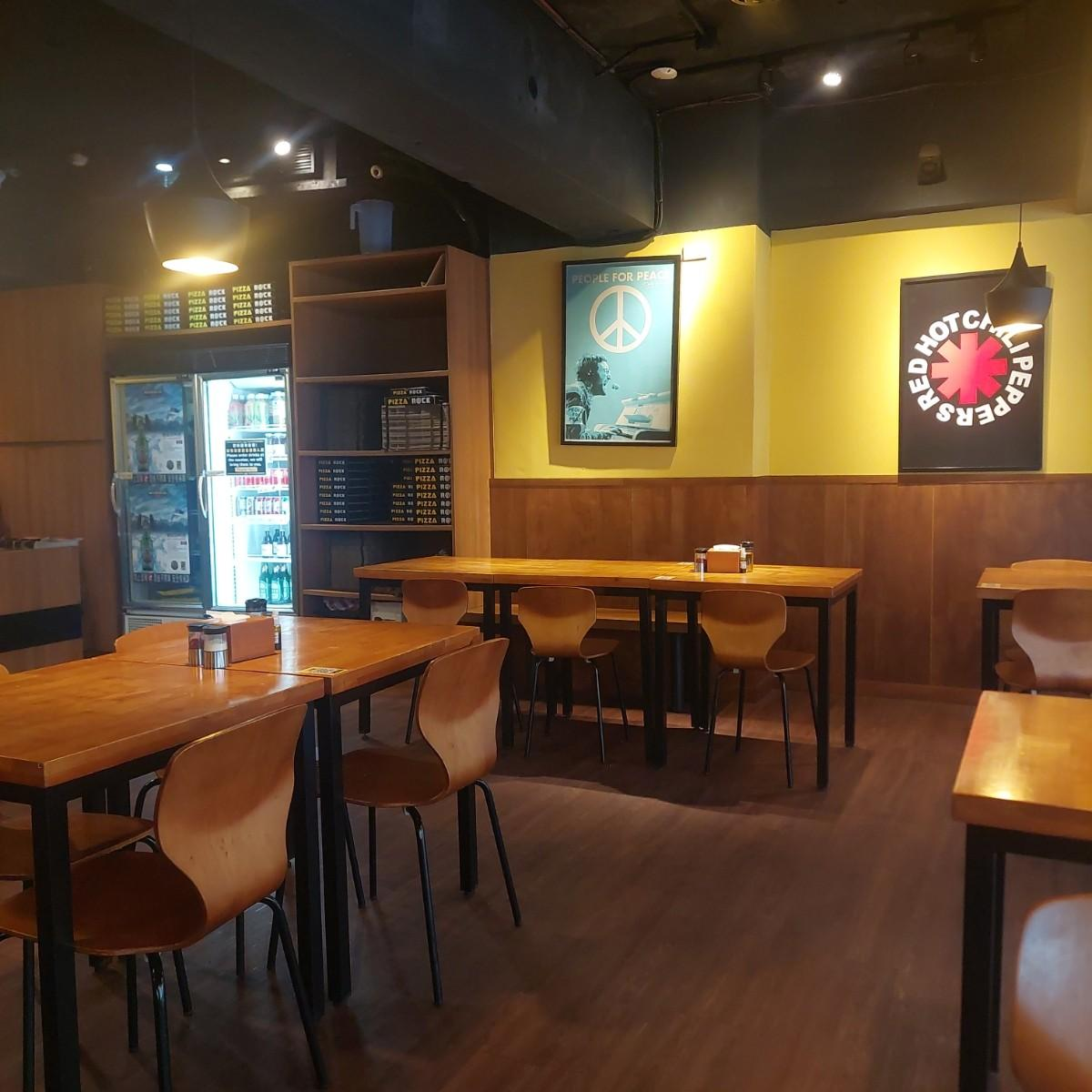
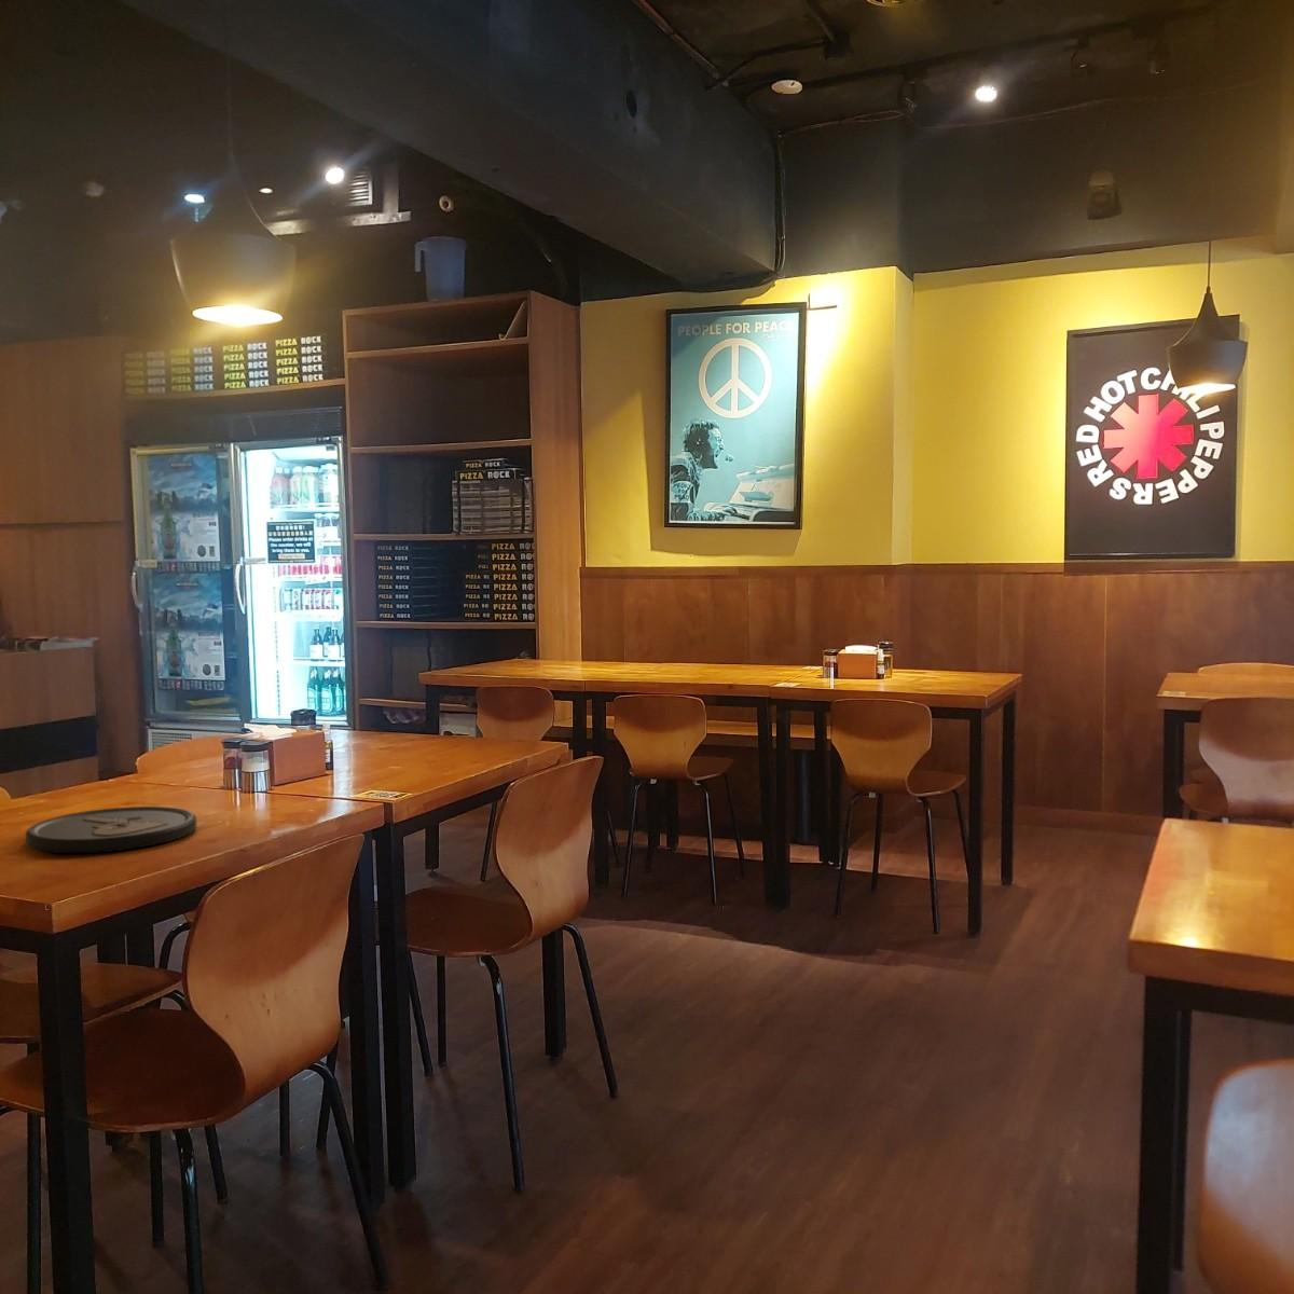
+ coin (114, 828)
